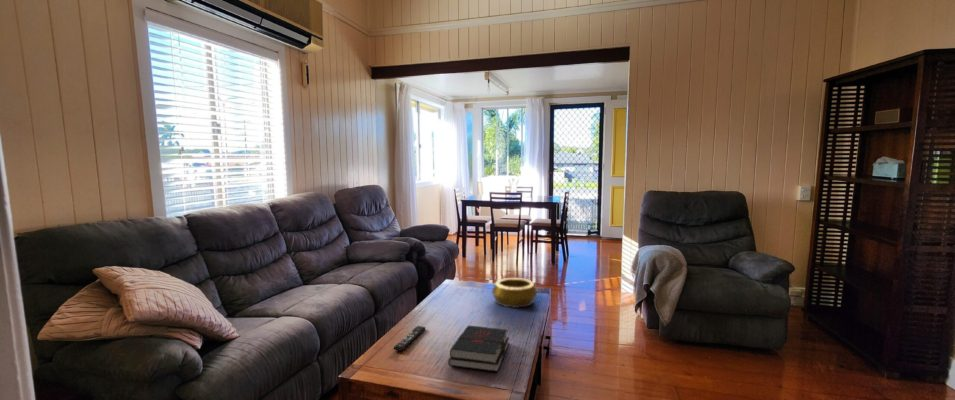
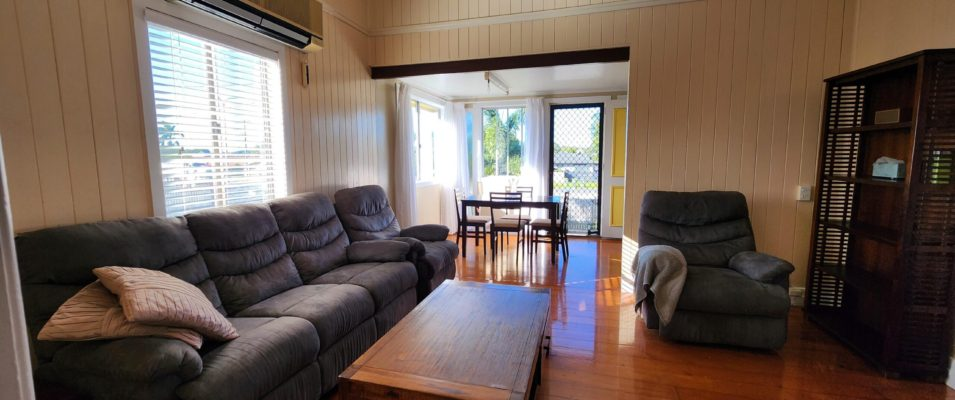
- hardback book (480, 346)
- remote control (410, 337)
- decorative bowl (514, 292)
